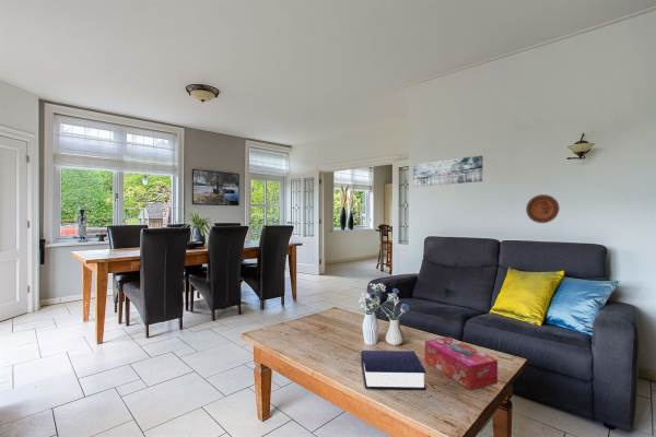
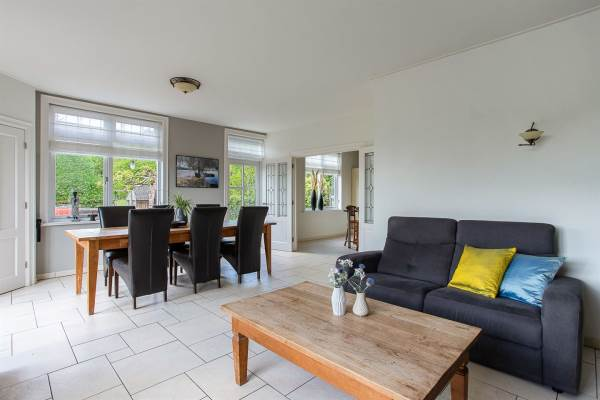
- book (390, 366)
- tissue box (458, 361)
- wall art (445, 172)
- decorative plate (541, 209)
